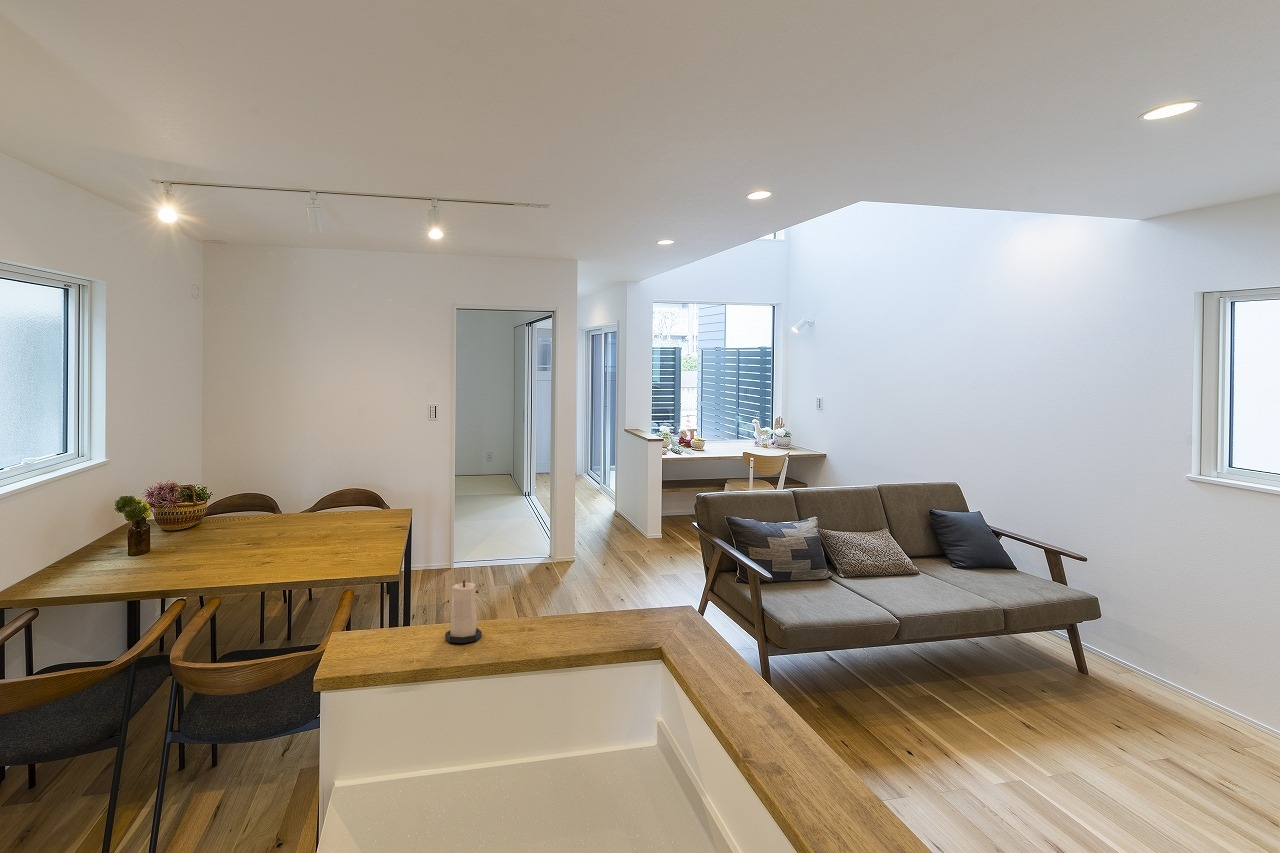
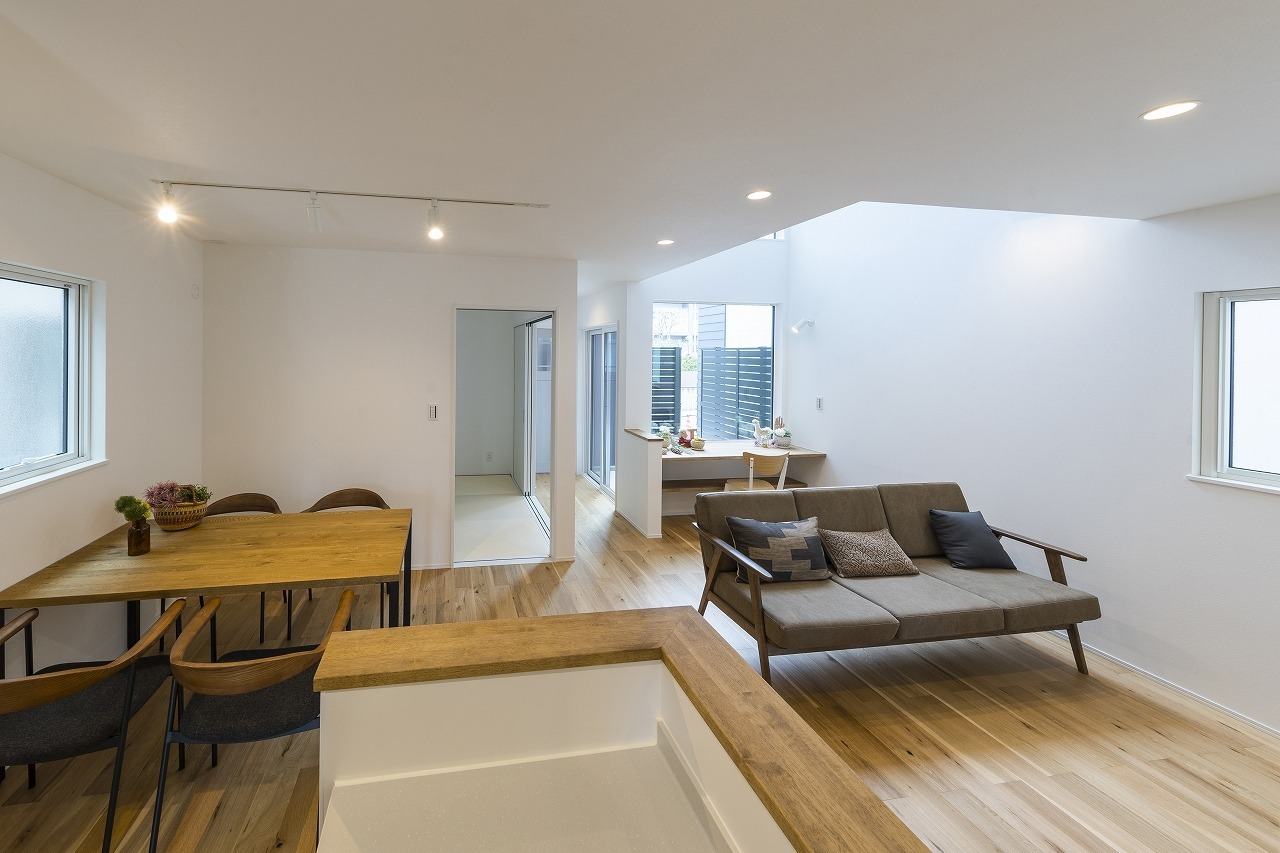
- candle (463, 608)
